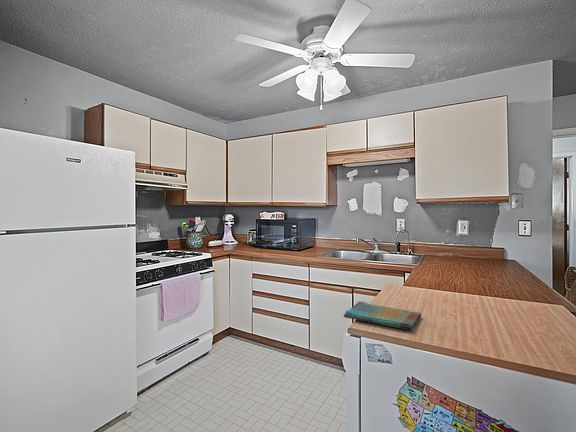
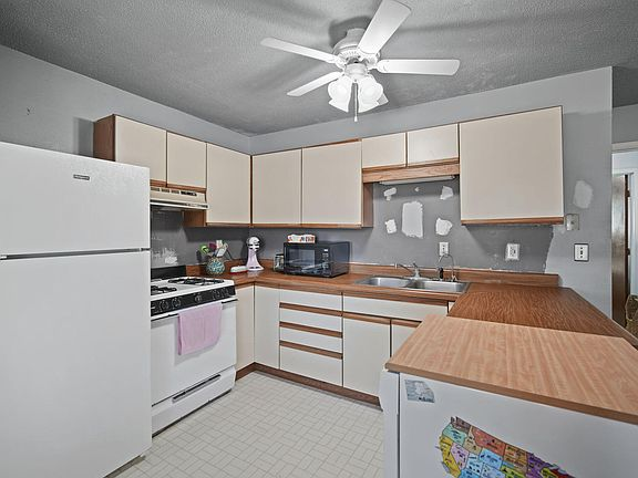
- dish towel (382, 313)
